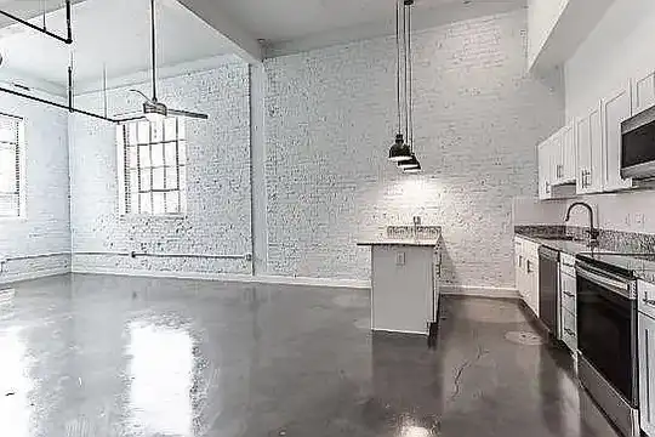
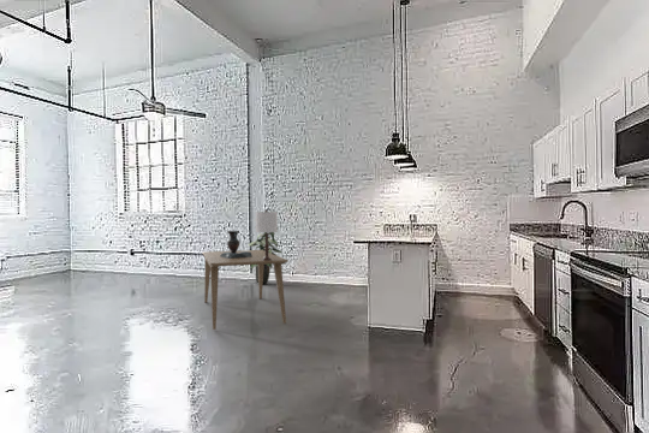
+ dining table (258, 283)
+ decorative urn (237, 243)
+ lamp (266, 235)
+ indoor plant (262, 249)
